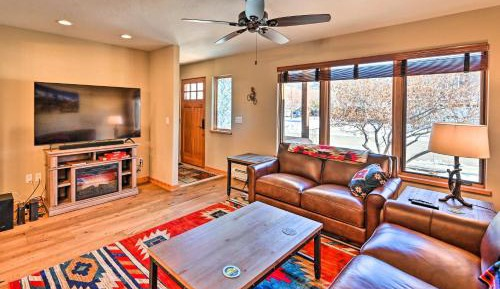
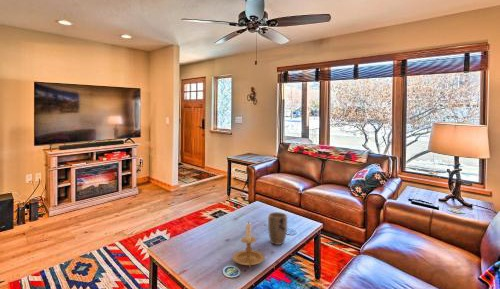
+ plant pot (277, 228)
+ candle holder (248, 241)
